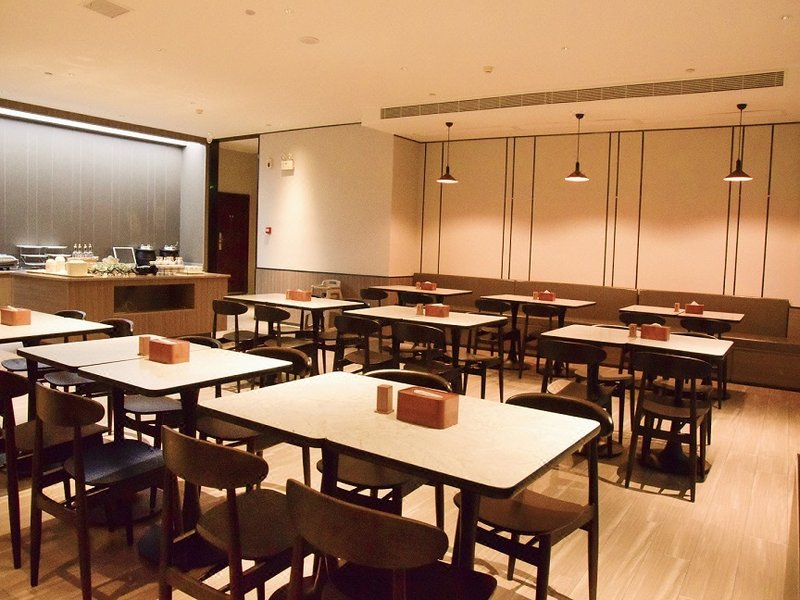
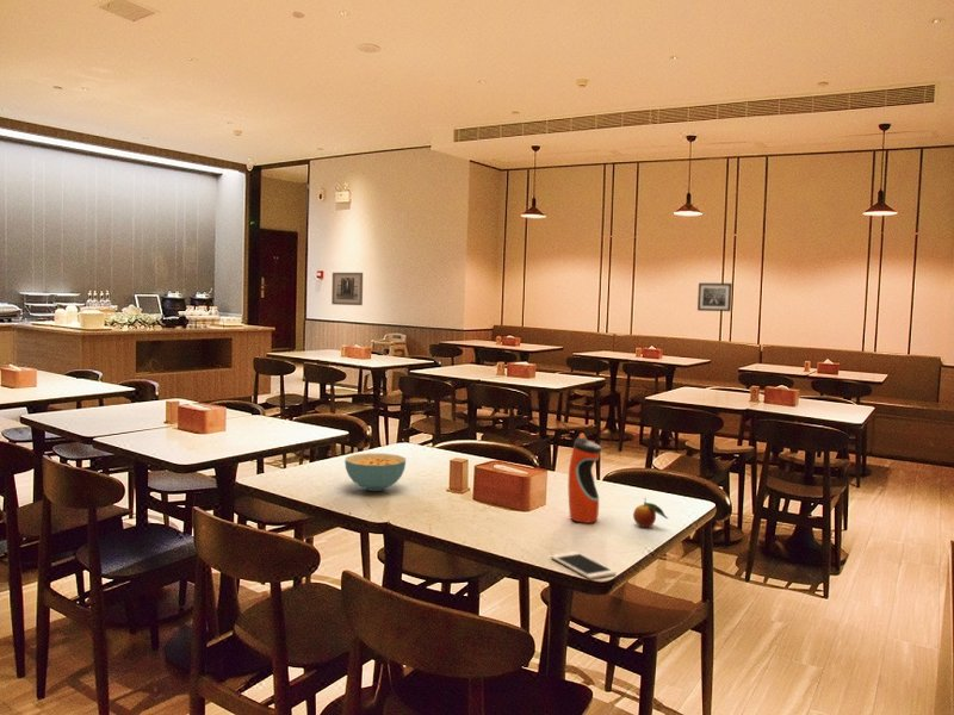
+ cell phone (582, 564)
+ water bottle (583, 477)
+ wall art (347, 288)
+ wall art (714, 297)
+ fruit (651, 512)
+ cereal bowl (374, 473)
